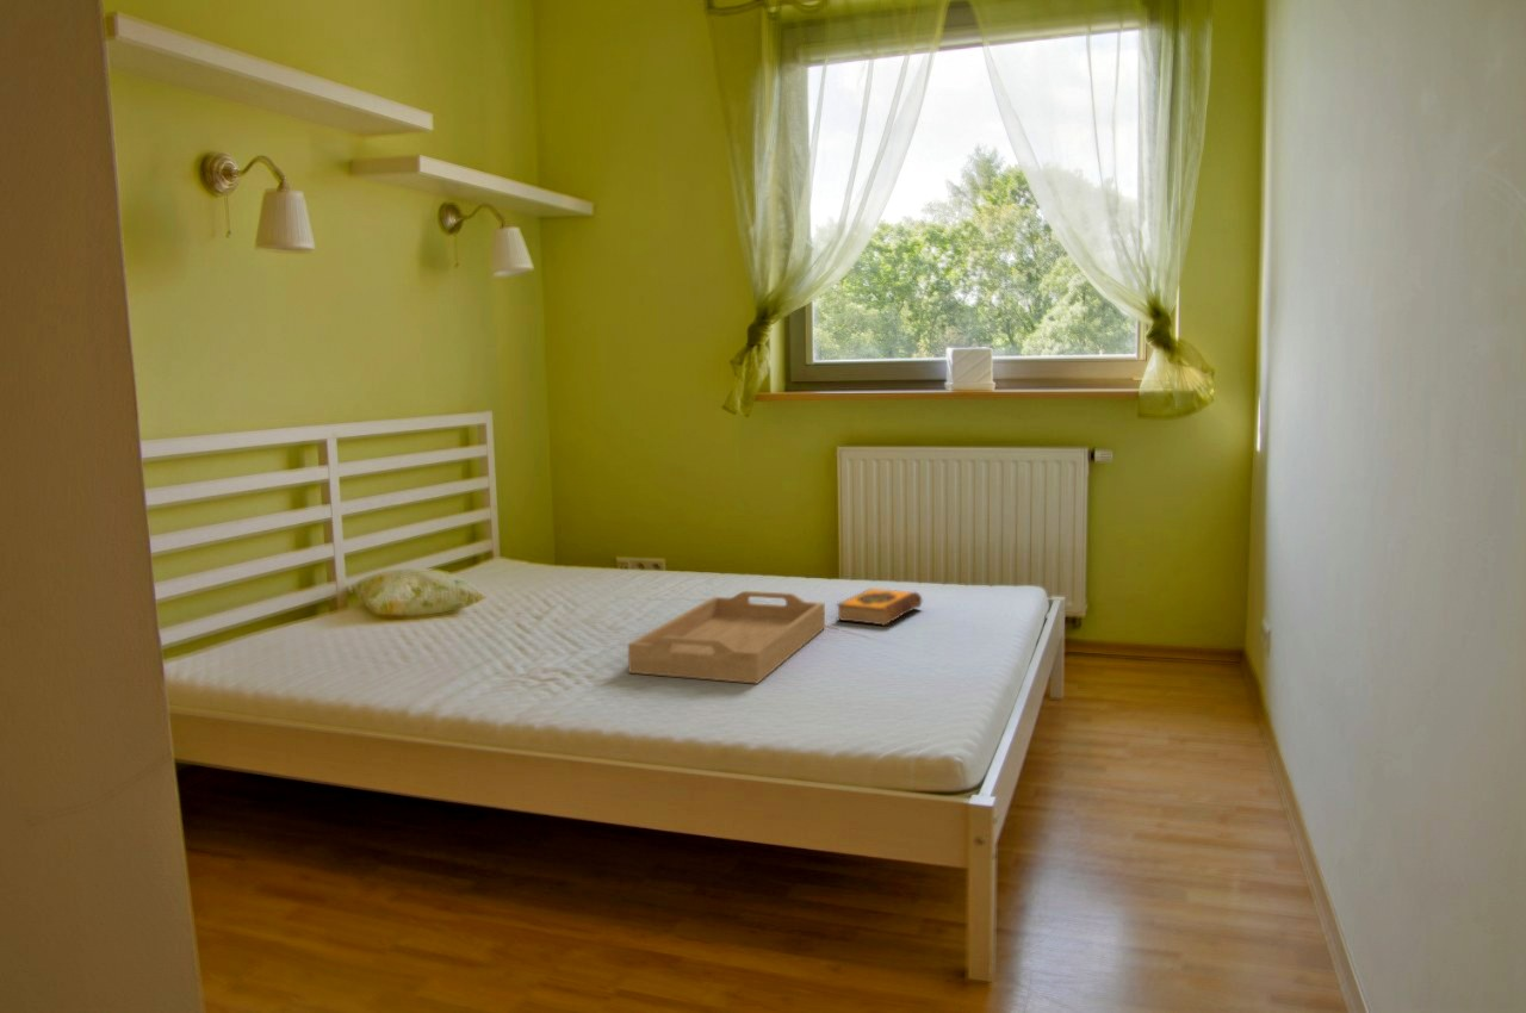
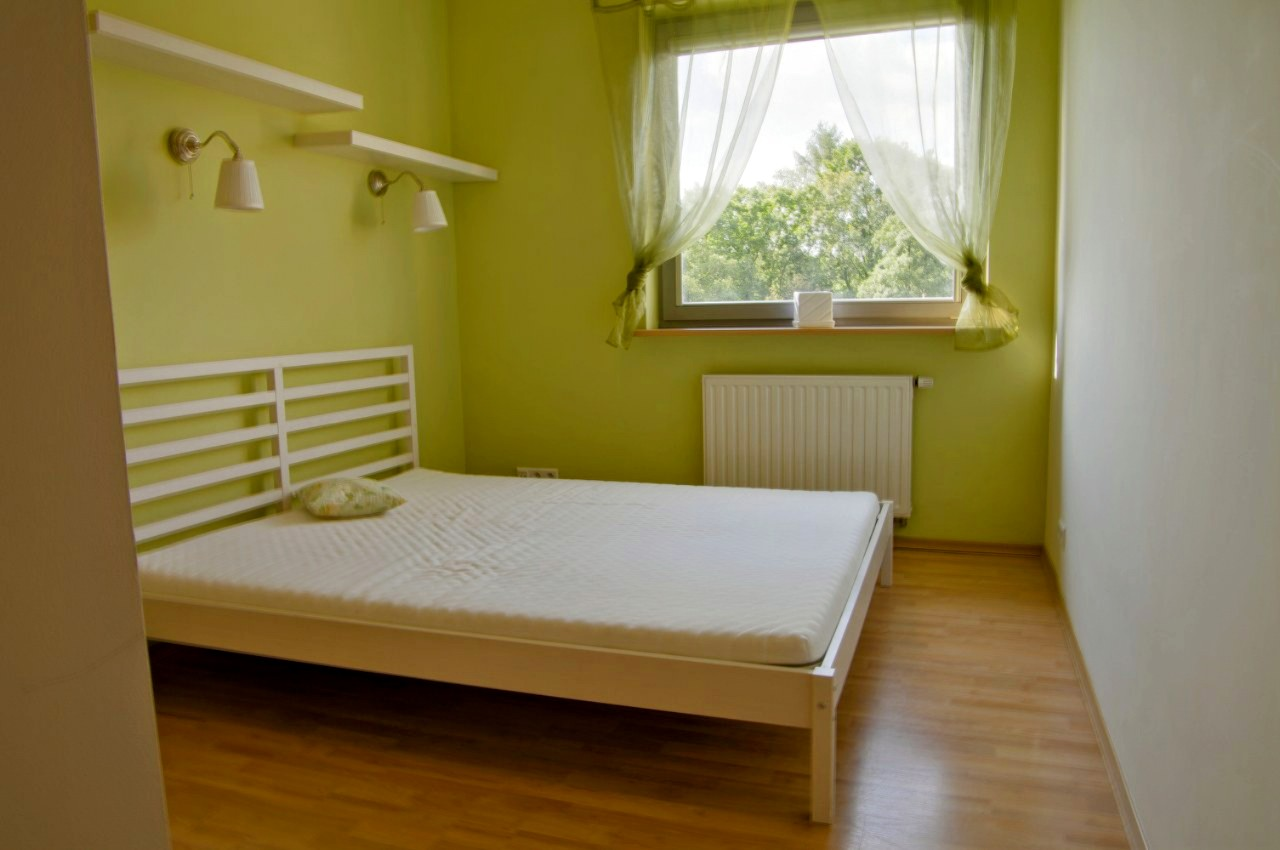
- hardback book (880, 605)
- serving tray (733, 630)
